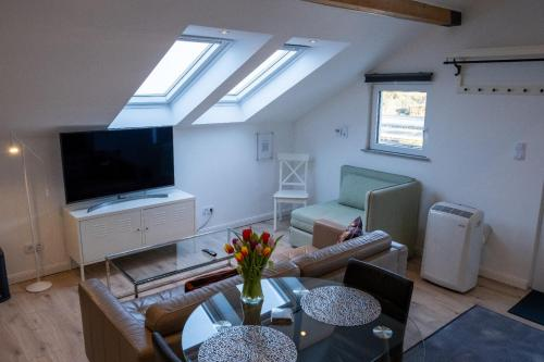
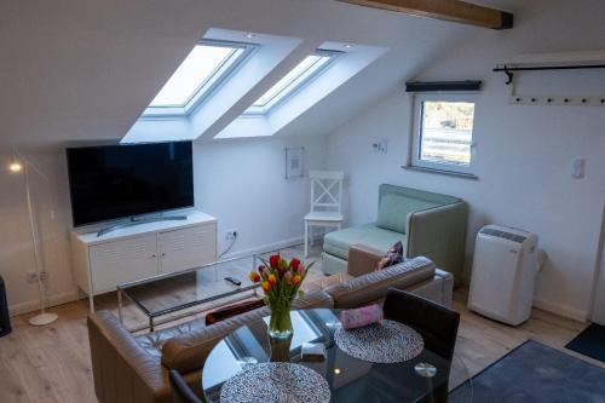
+ pencil case (361, 316)
